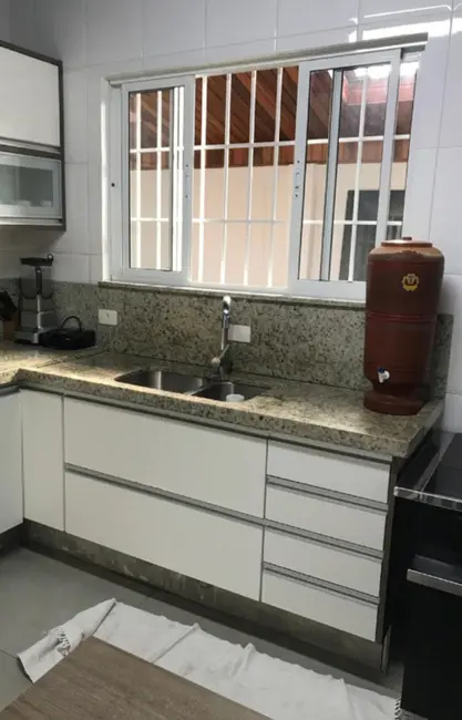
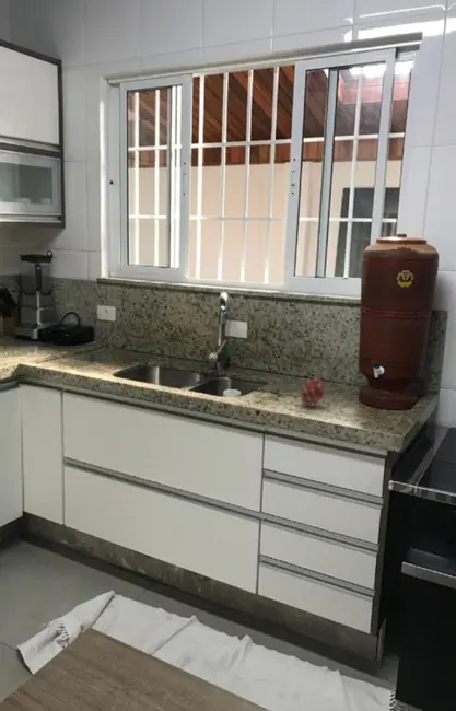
+ fruit (312, 388)
